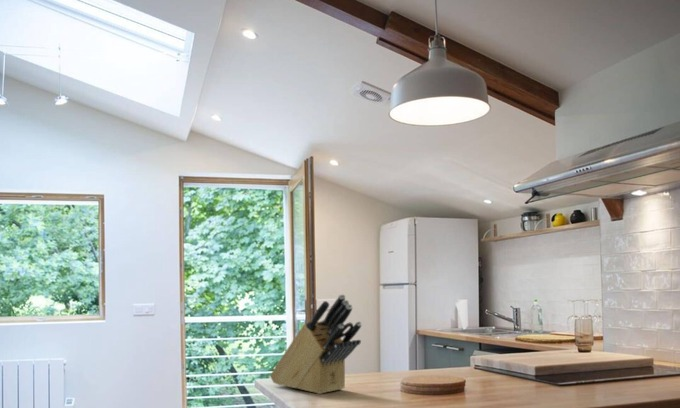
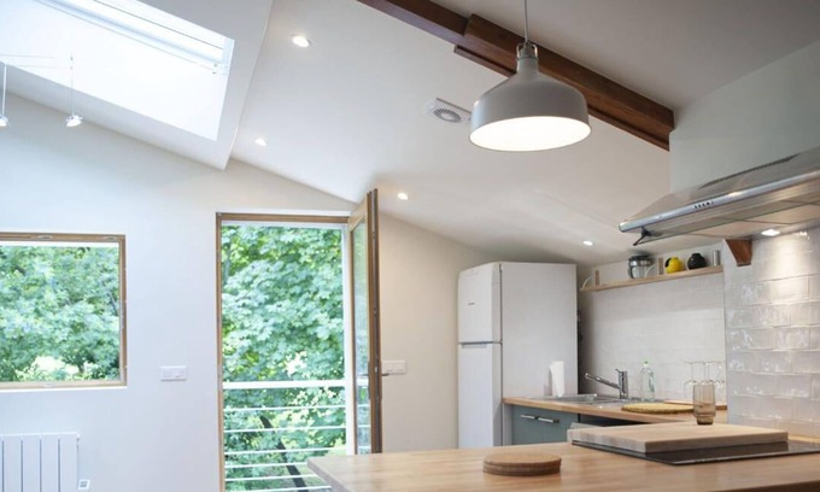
- knife block (314, 341)
